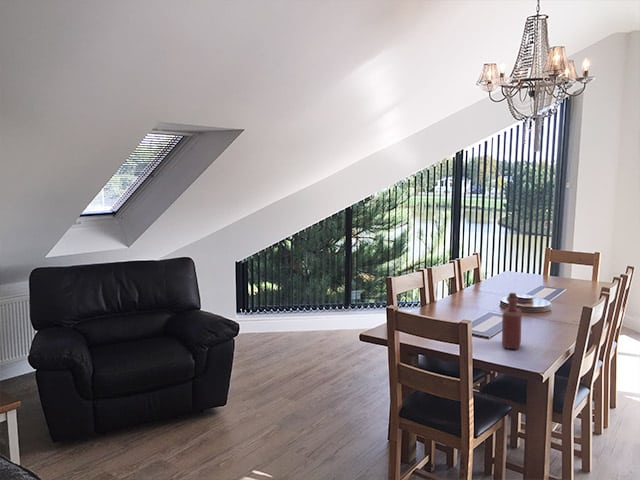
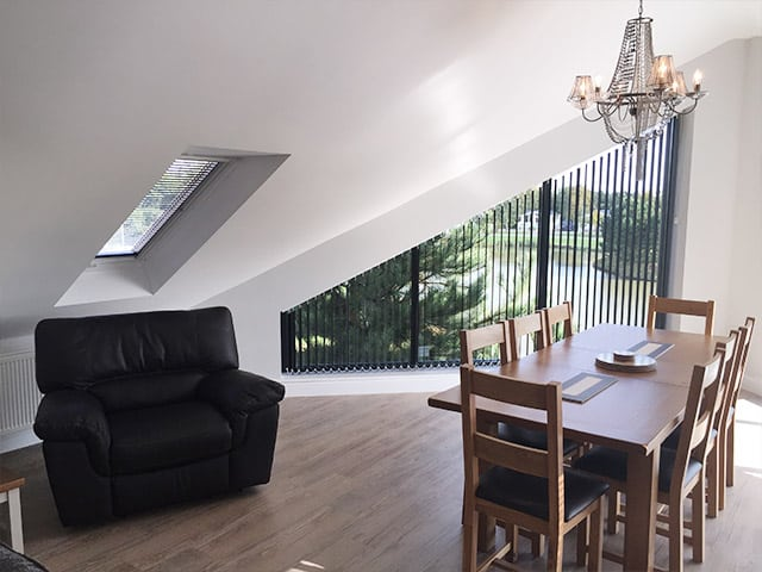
- bottle (512, 319)
